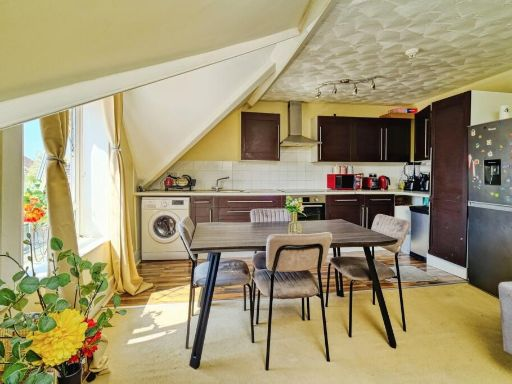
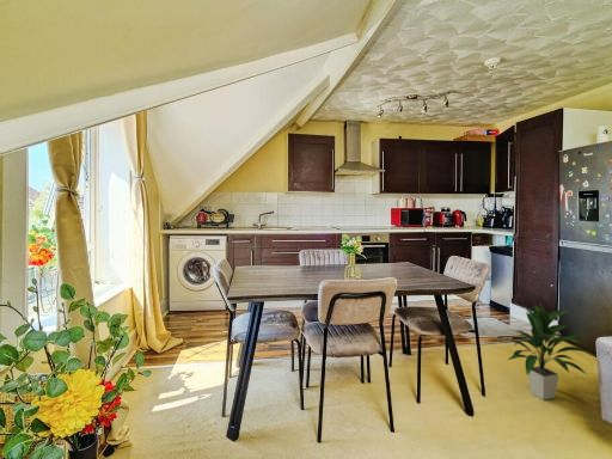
+ indoor plant (541, 348)
